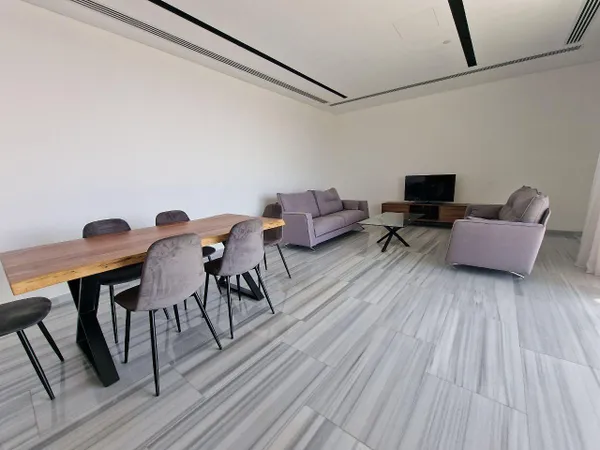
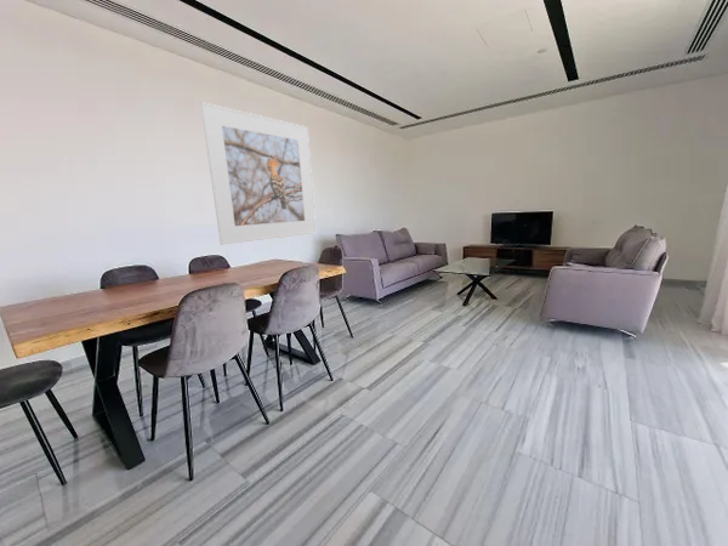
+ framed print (268, 180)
